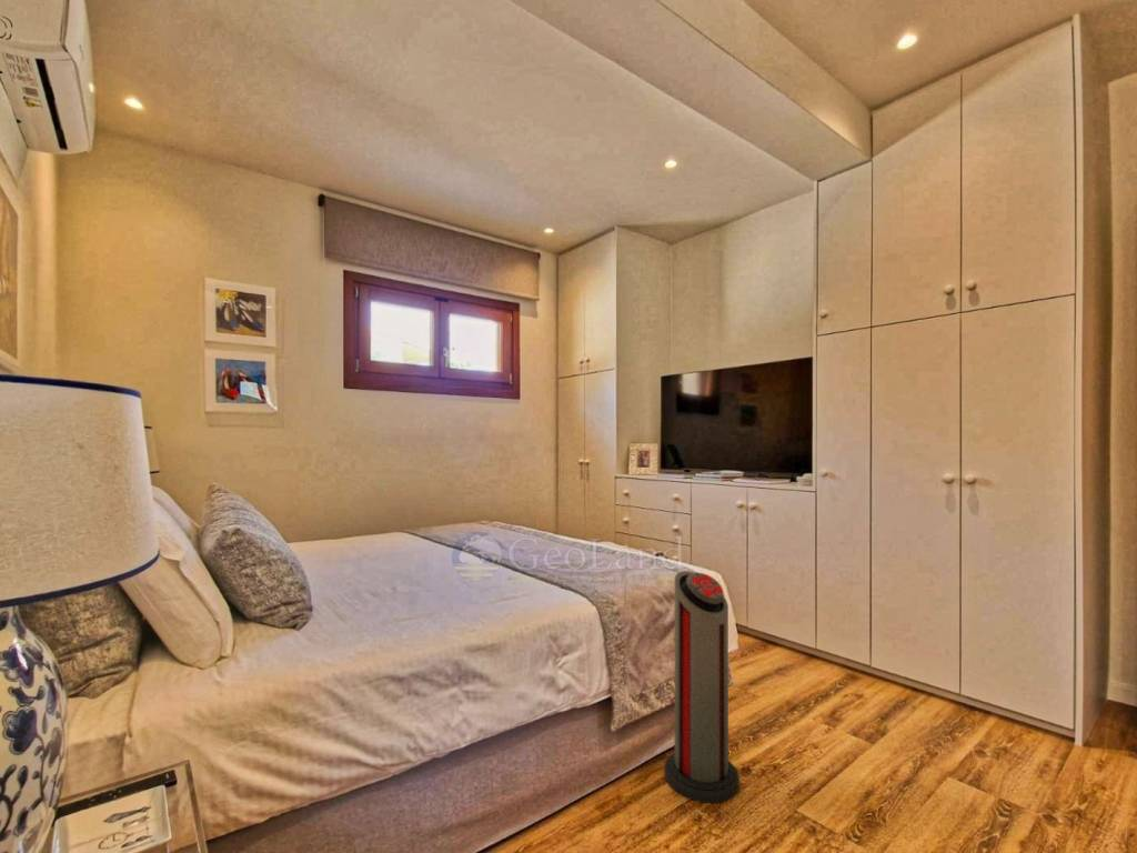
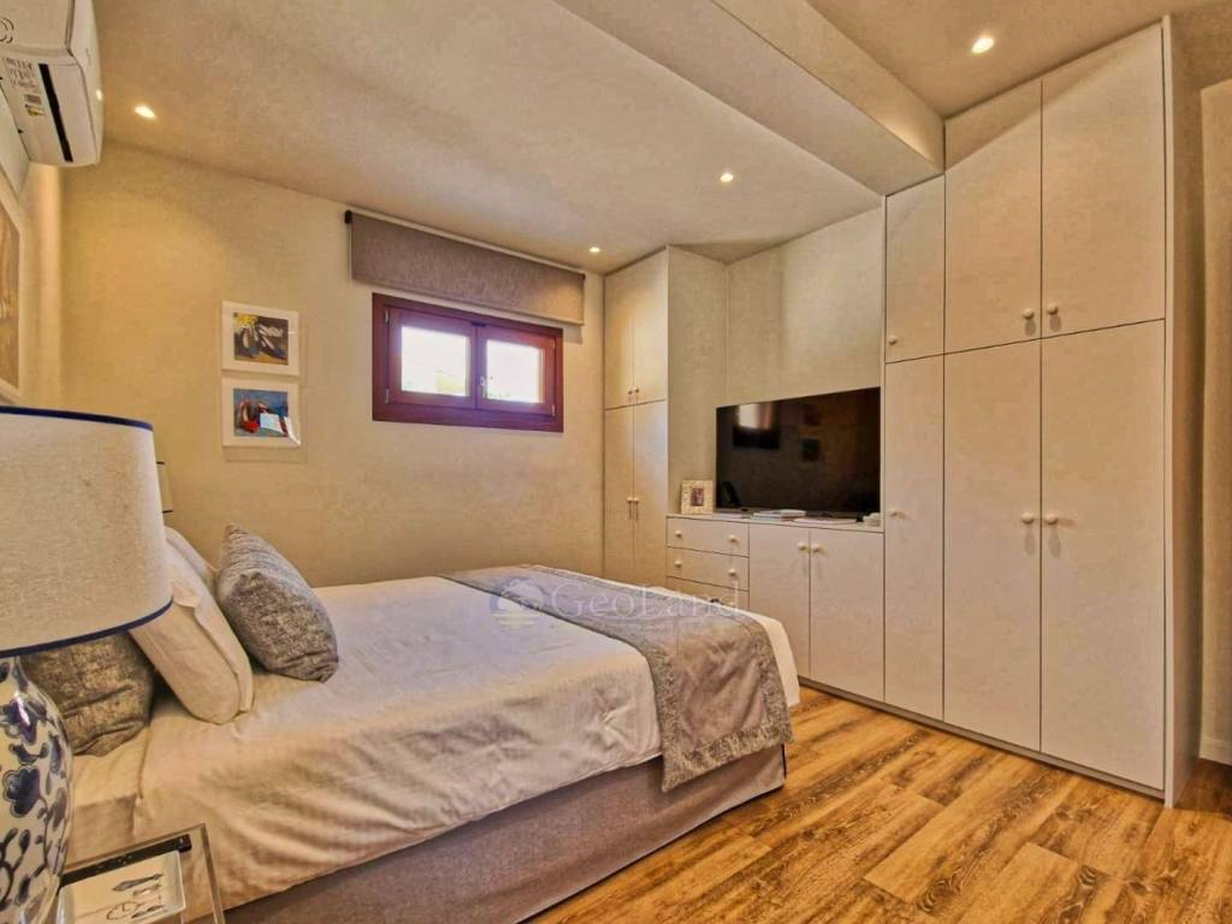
- air purifier (701, 675)
